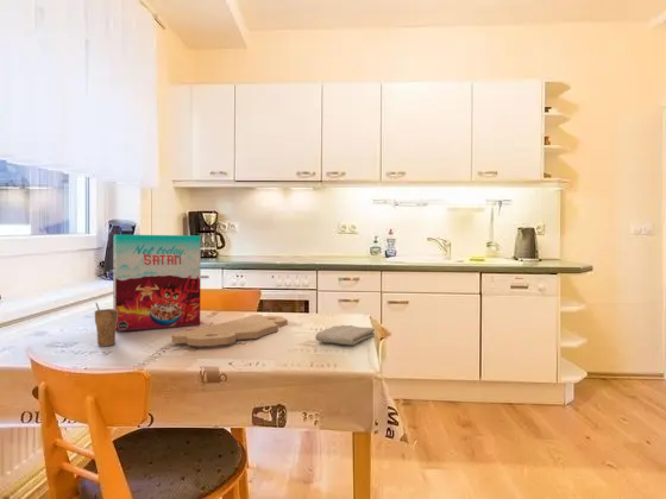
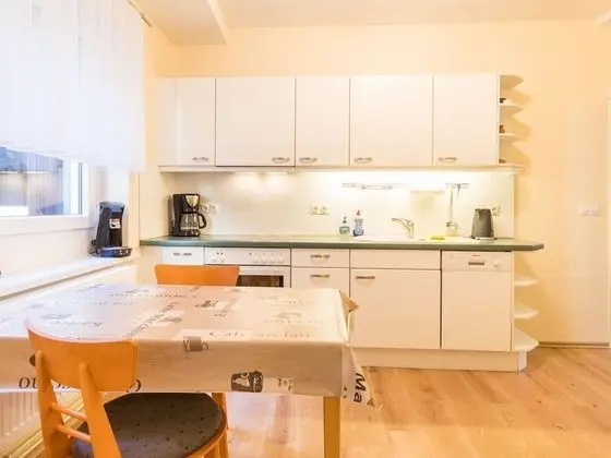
- cutting board (241, 328)
- washcloth (346, 334)
- cereal box (157, 280)
- cup (106, 323)
